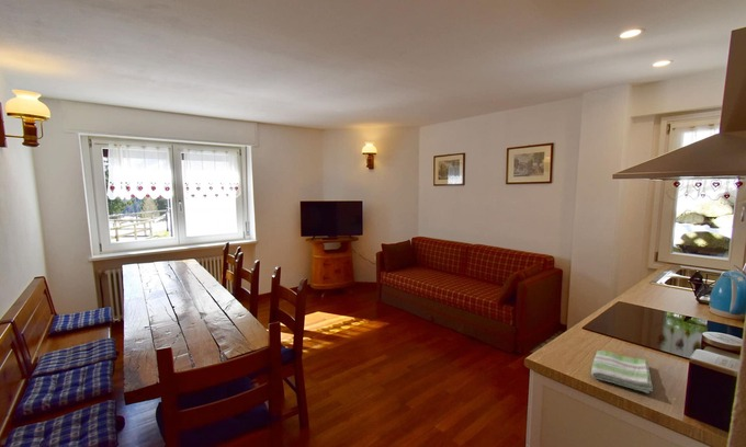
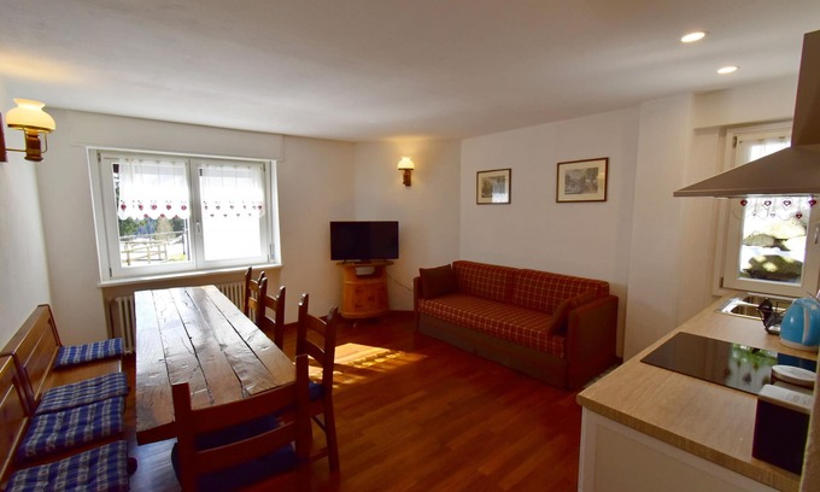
- dish towel (620, 367)
